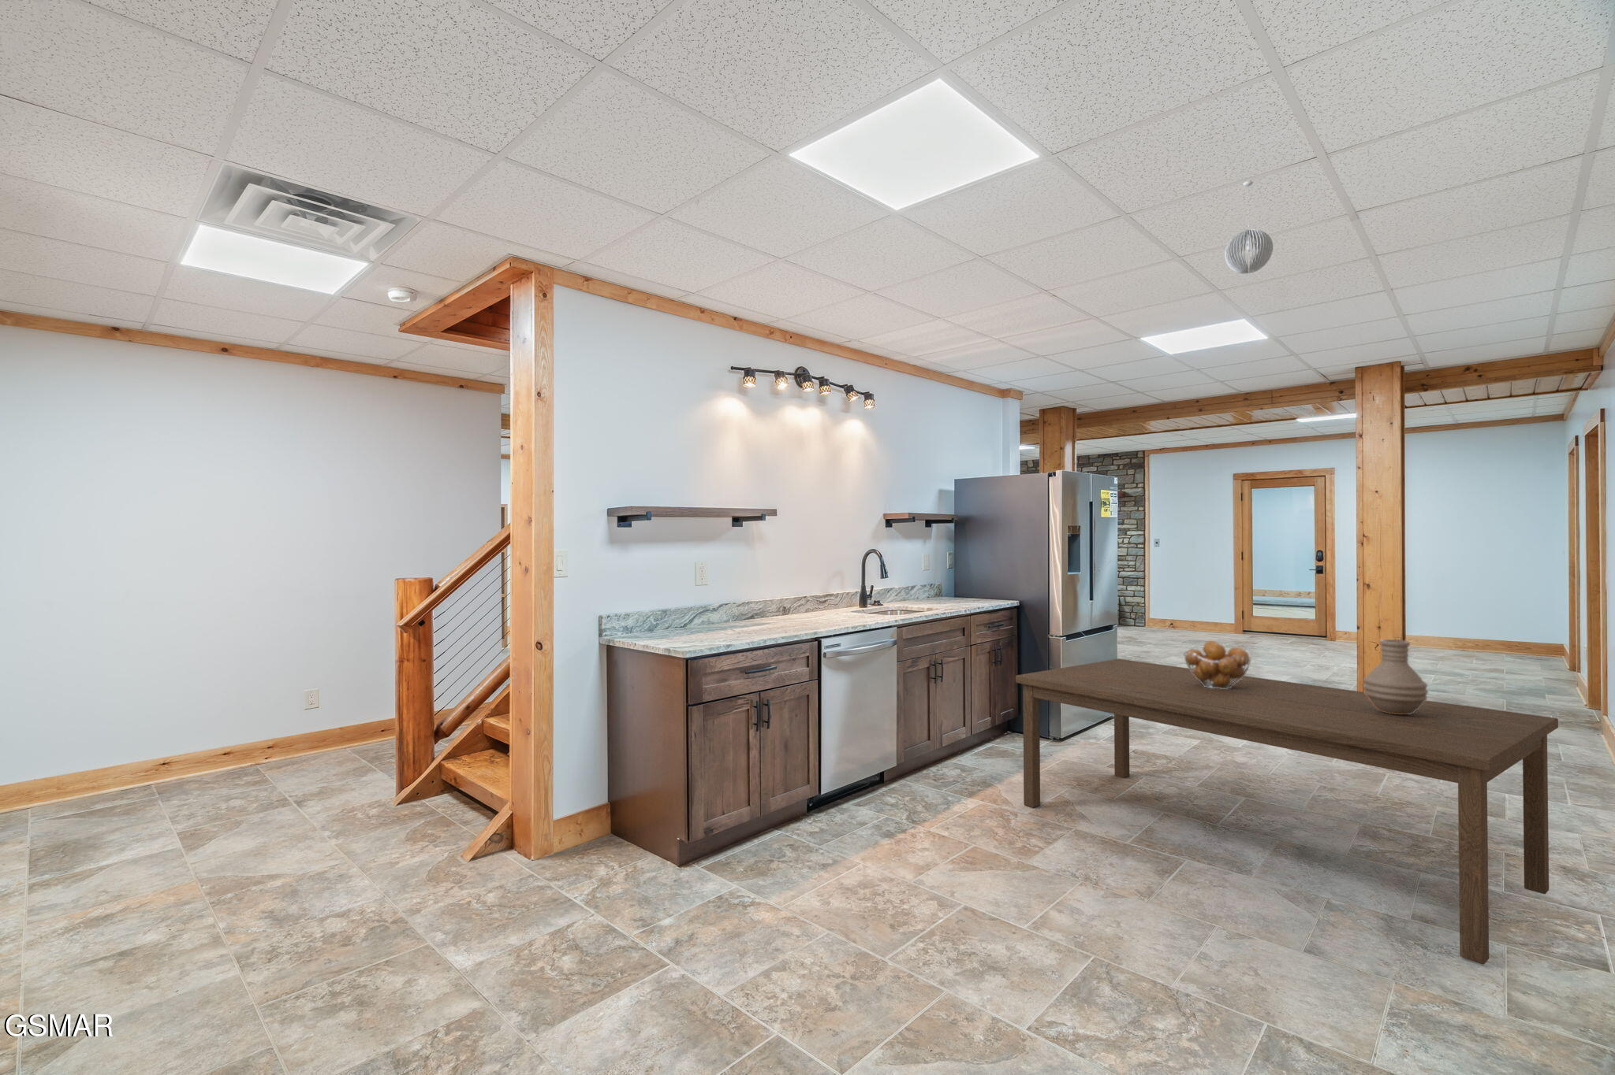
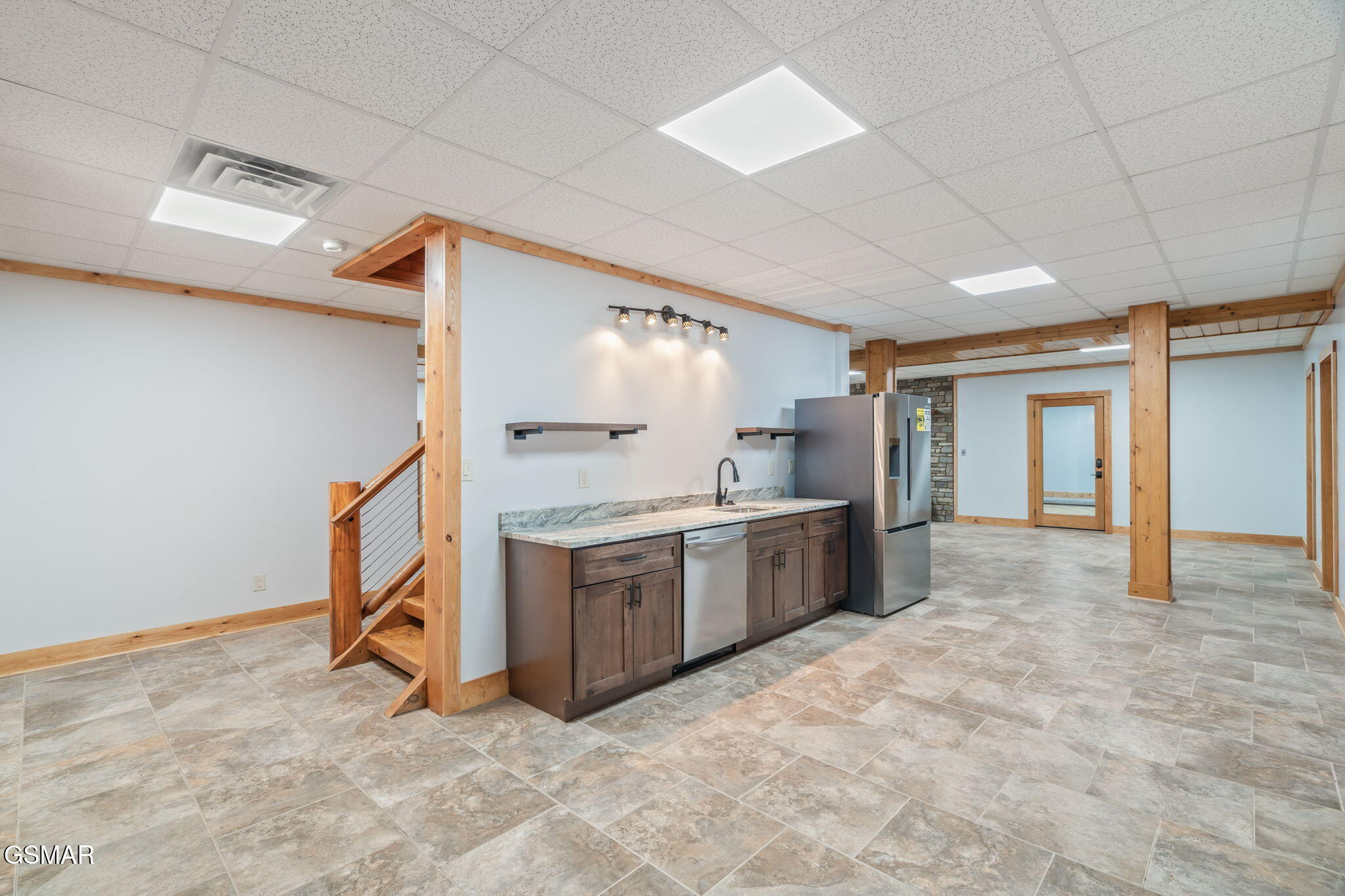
- fruit basket (1216, 663)
- vase (1394, 677)
- dining table (1251, 741)
- pendant light (1249, 227)
